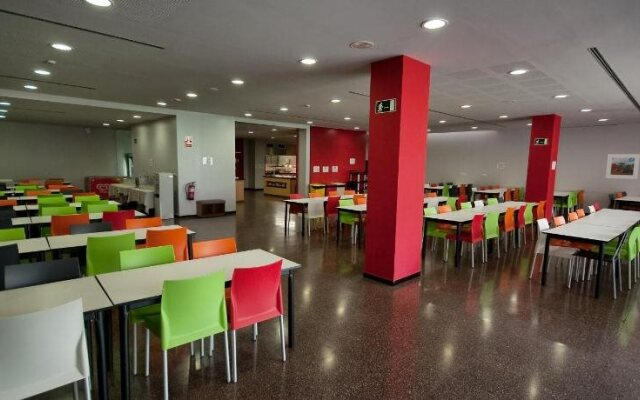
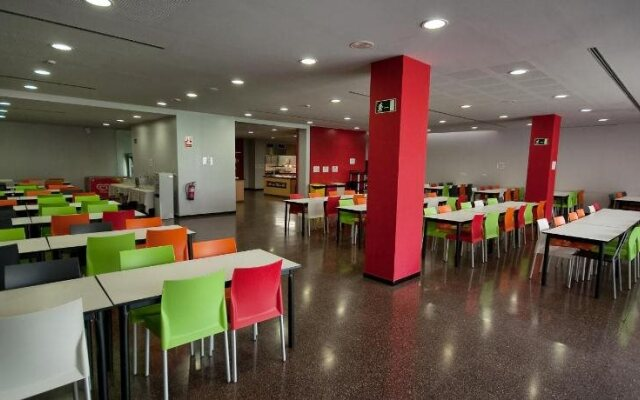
- bench (211, 207)
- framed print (622, 166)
